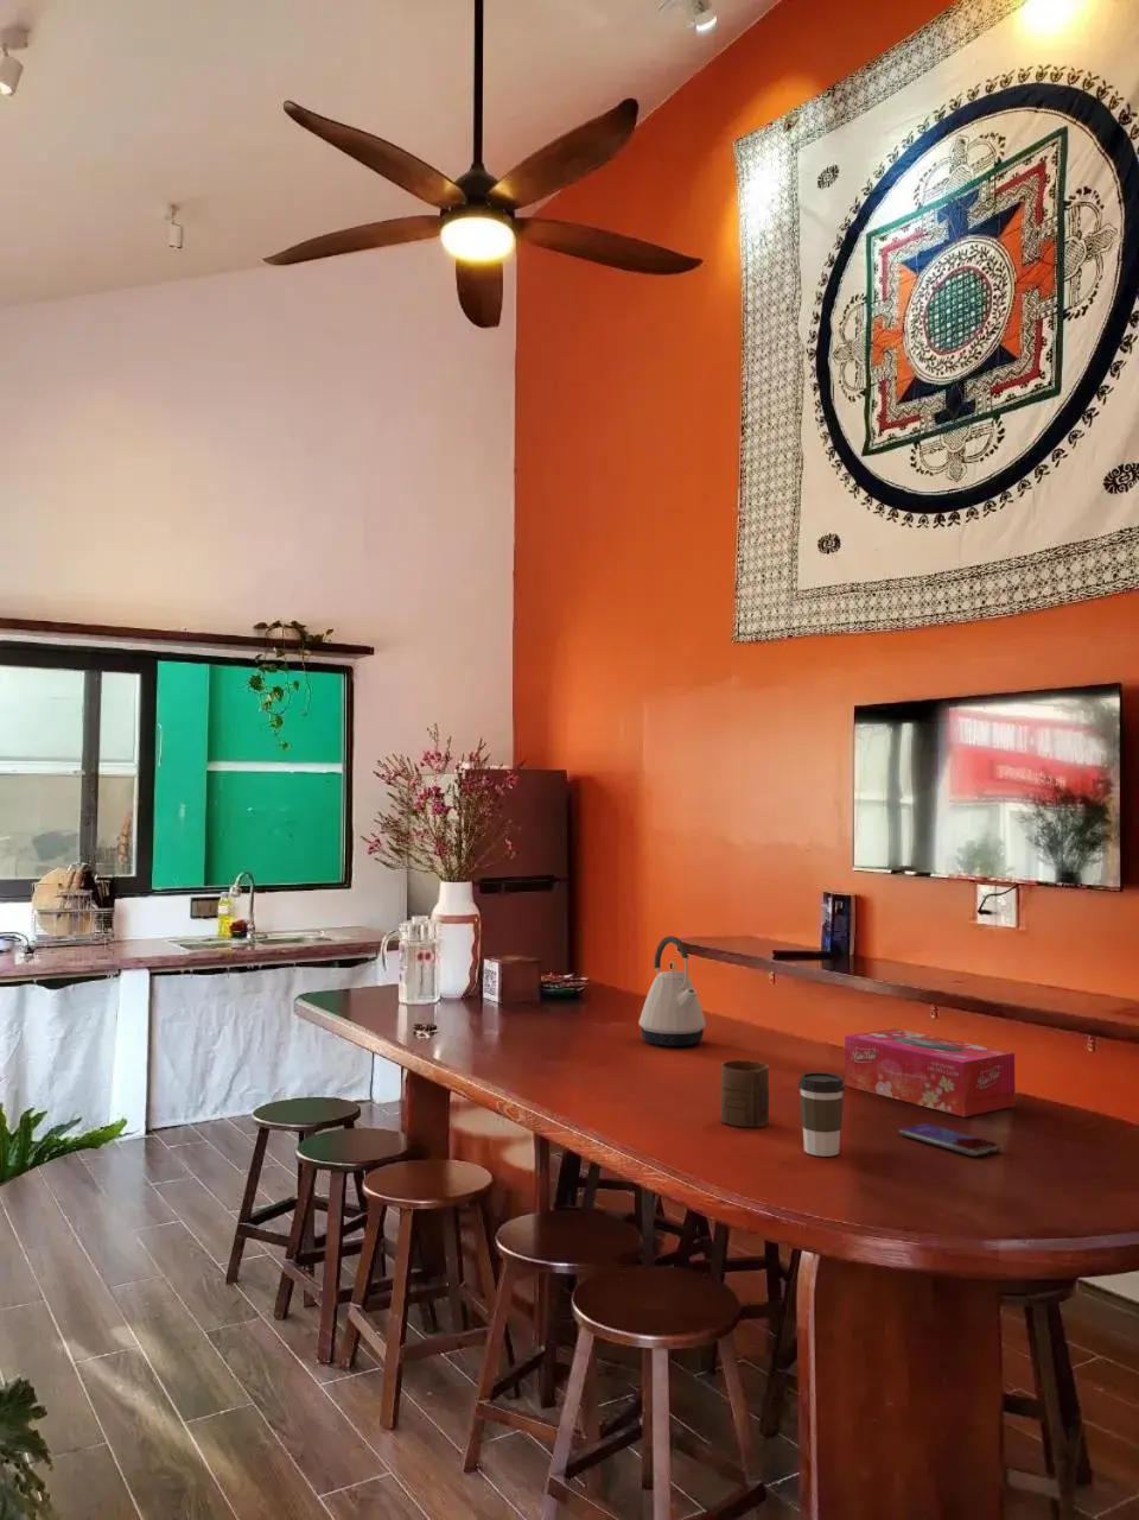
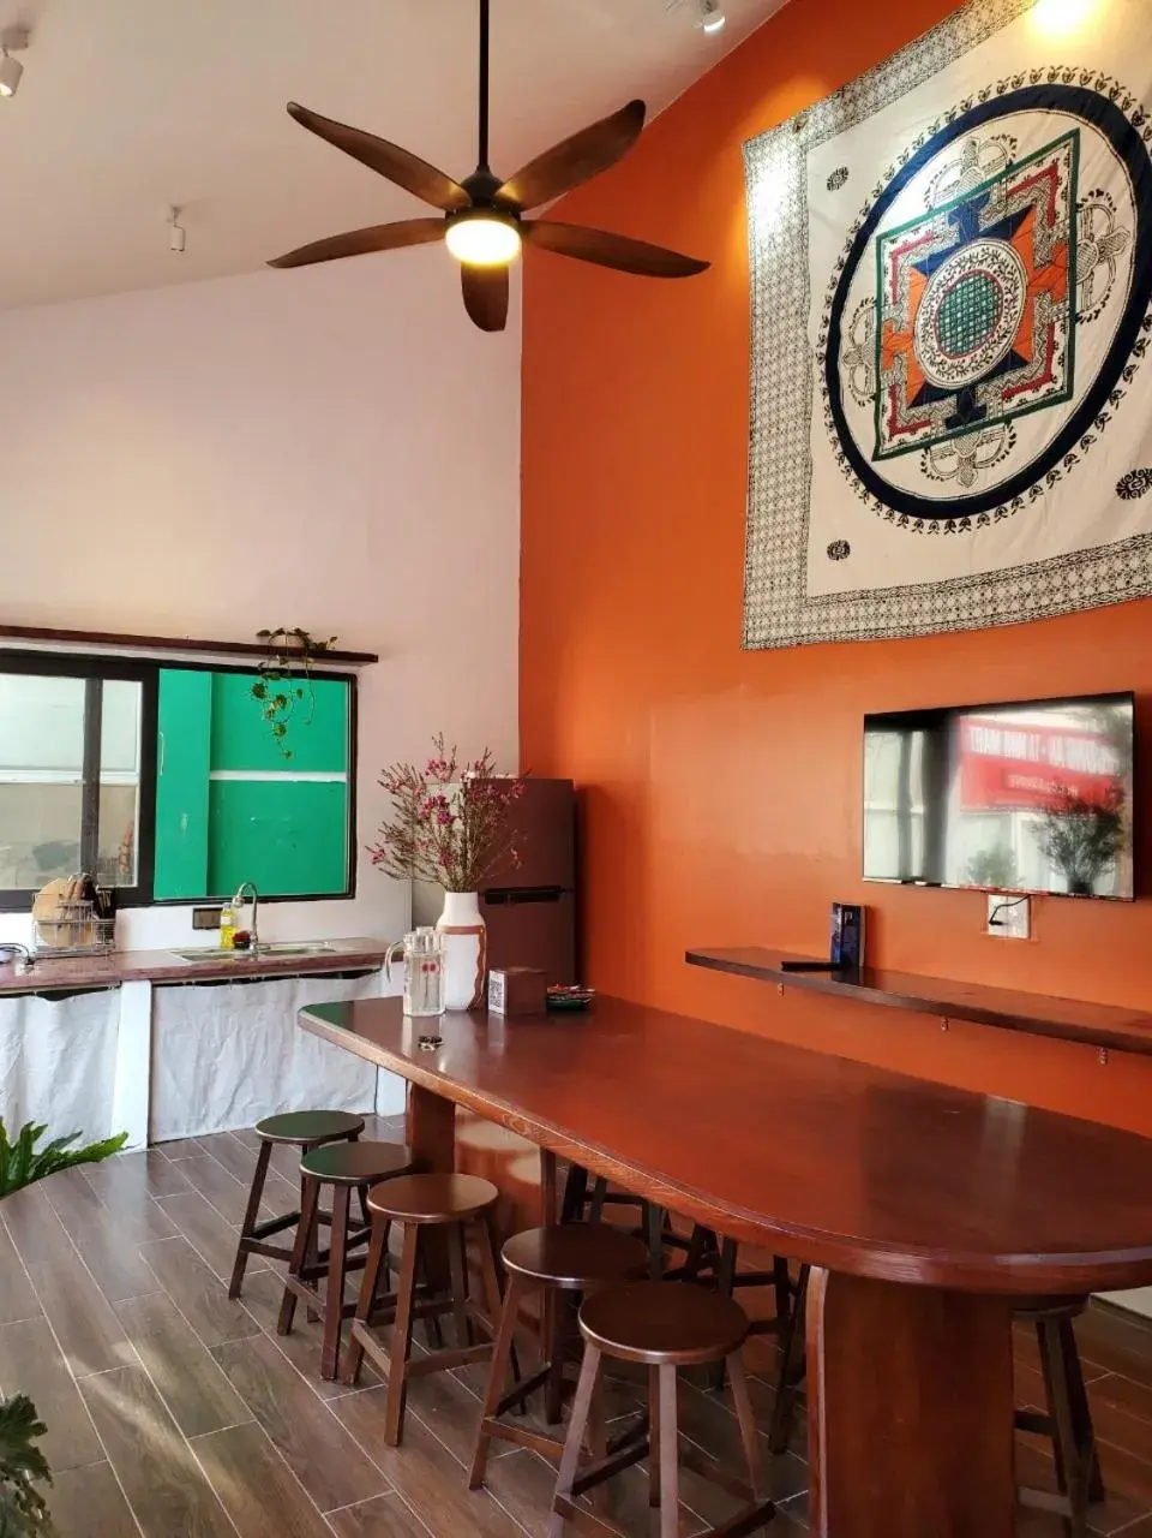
- cup (745, 1093)
- kettle (672, 989)
- coffee cup (821, 1114)
- tissue box (926, 1069)
- smartphone (949, 1139)
